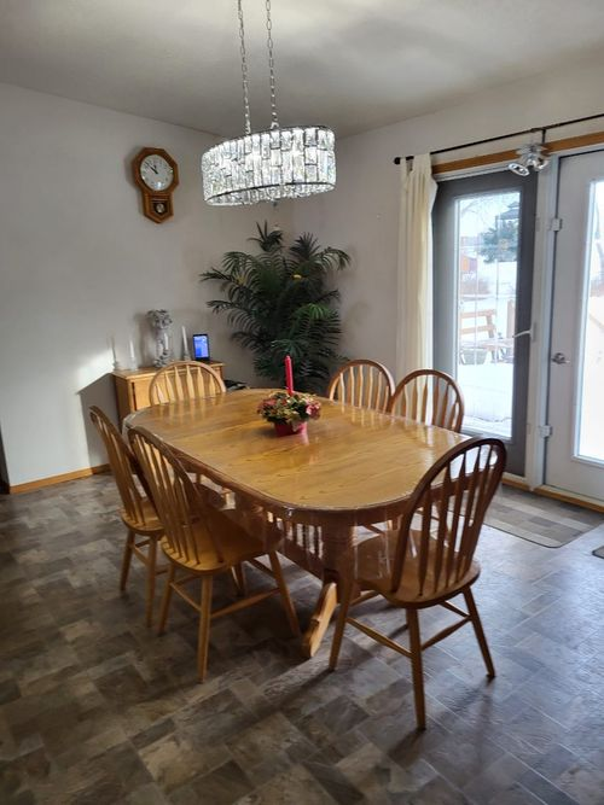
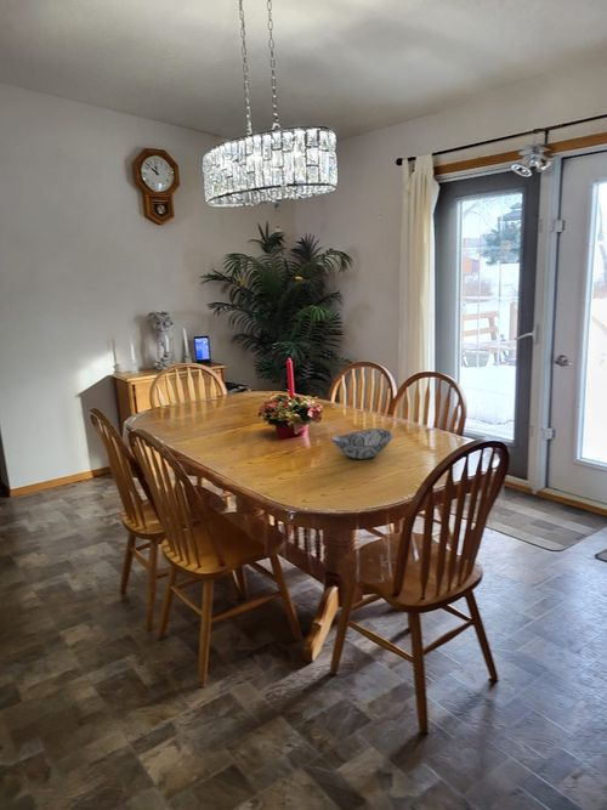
+ decorative bowl (362, 444)
